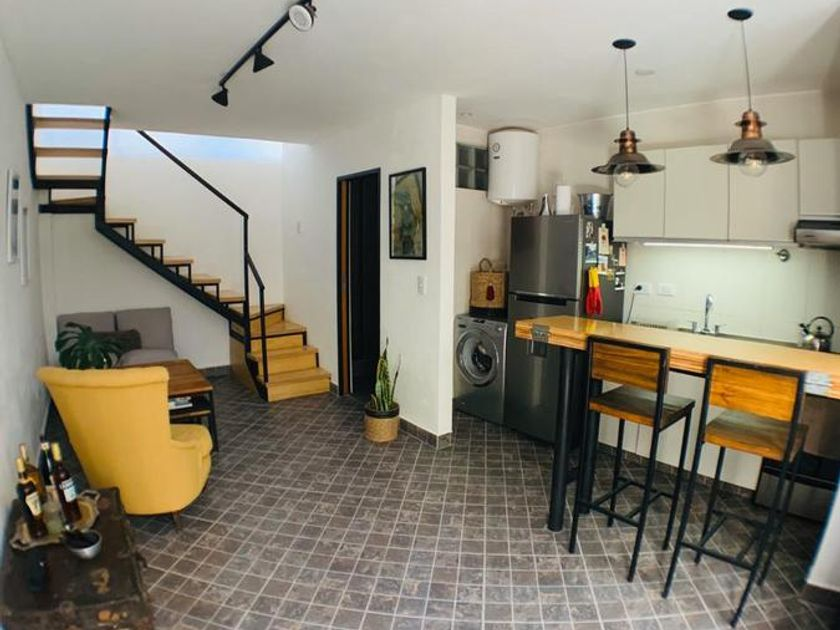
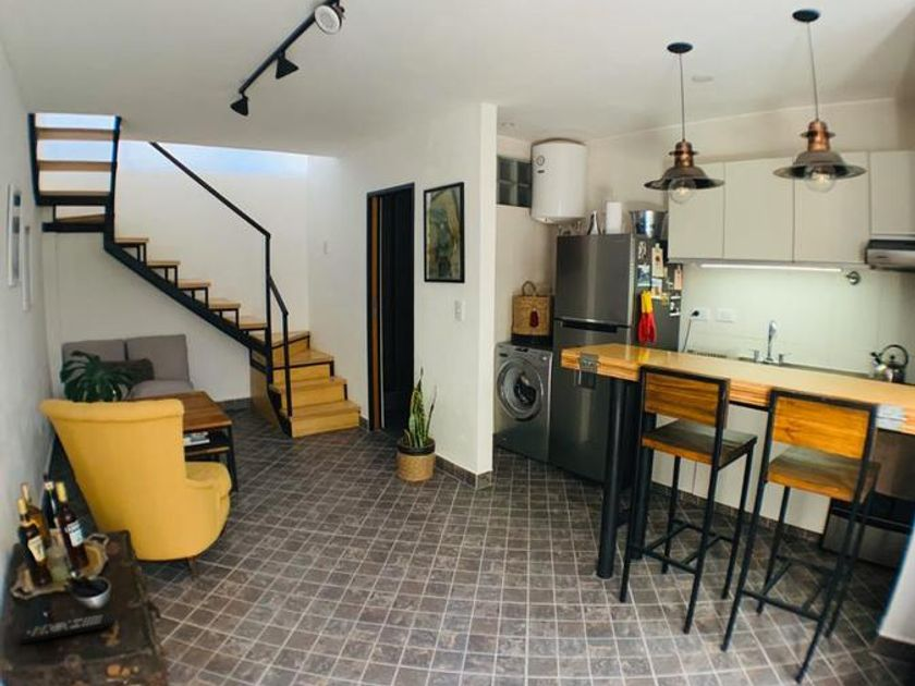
+ remote control (71, 627)
